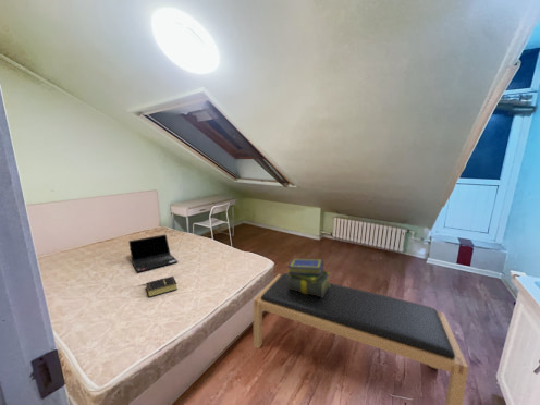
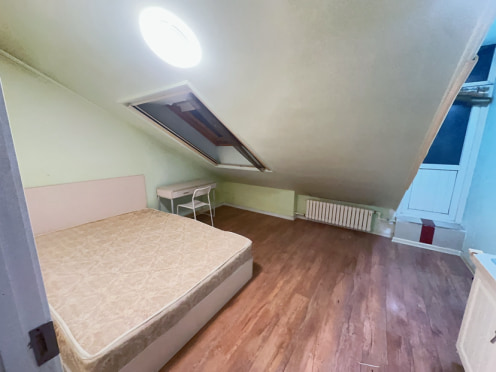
- bench (343, 328)
- book (160, 285)
- stack of books (307, 274)
- laptop computer (152, 251)
